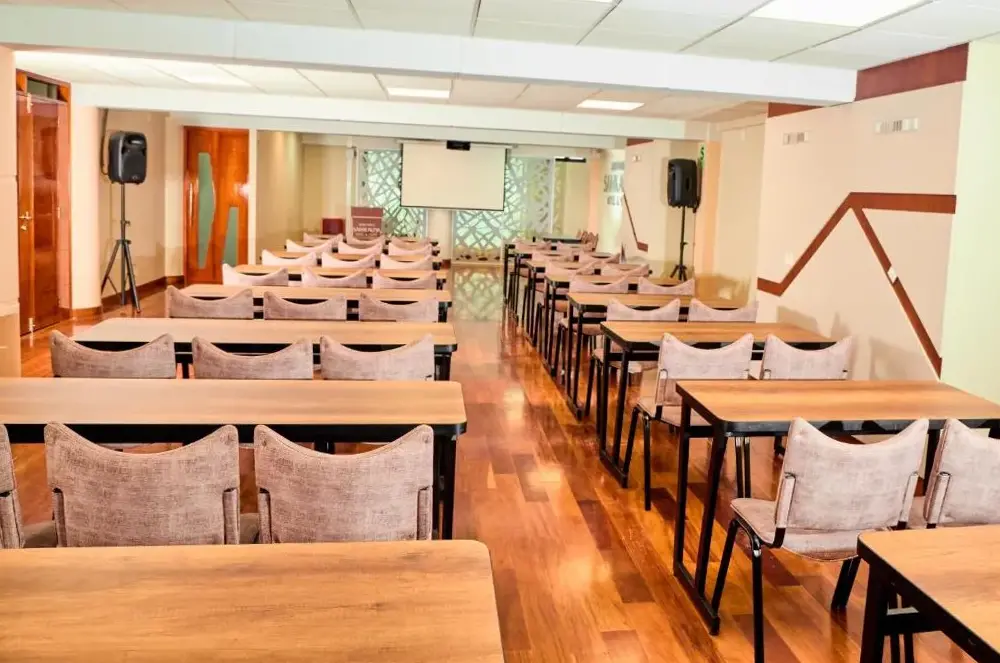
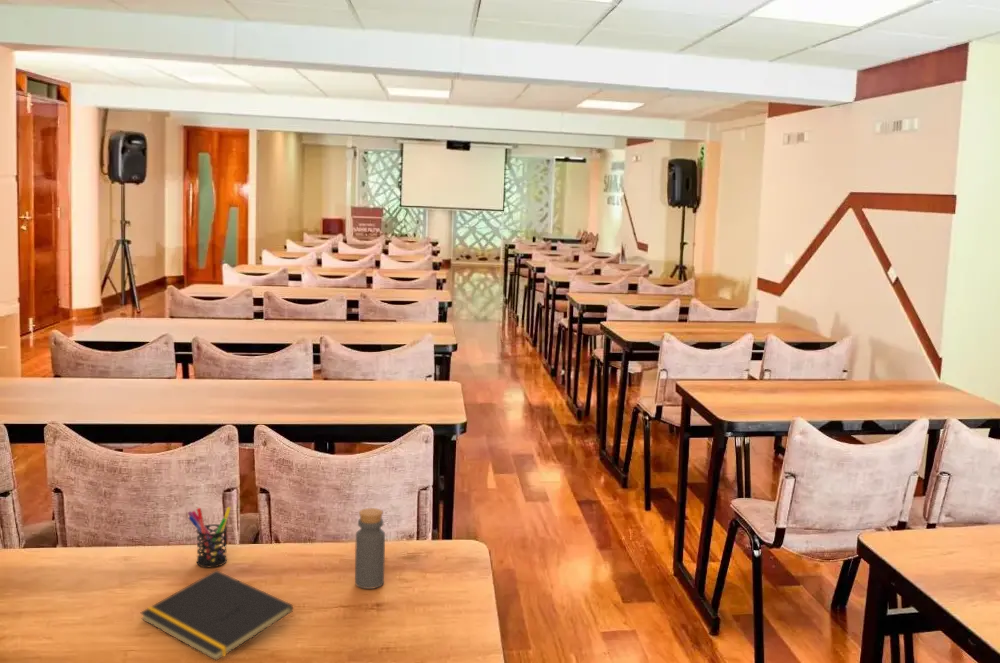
+ notepad (216, 611)
+ pen holder (212, 534)
+ bottle (370, 547)
